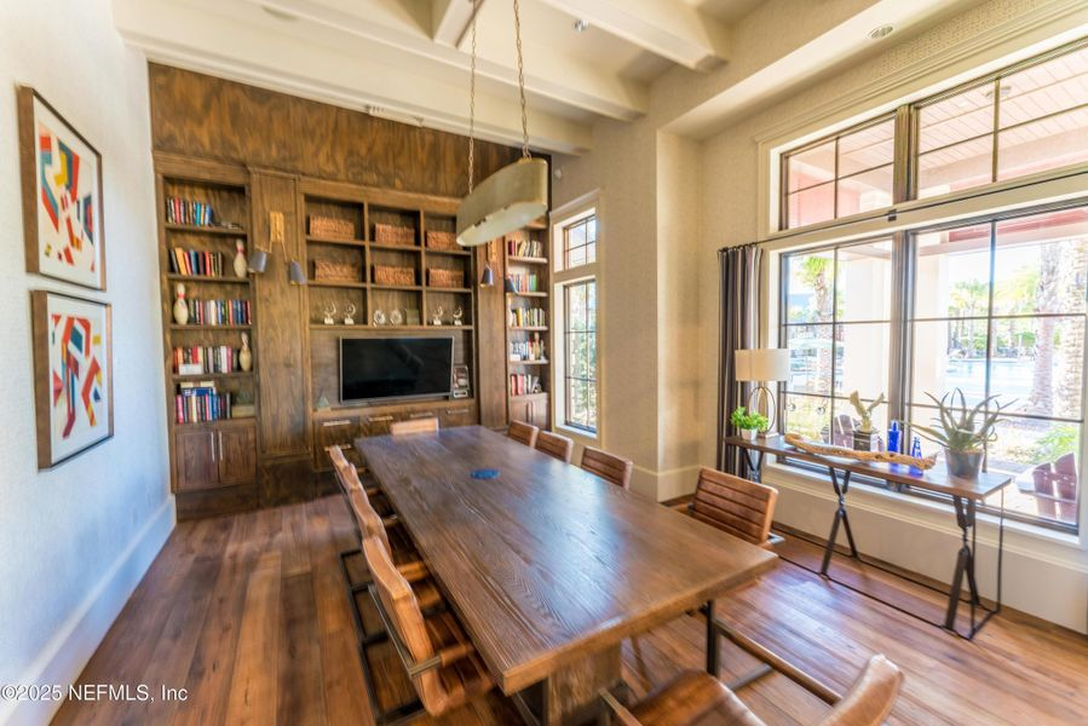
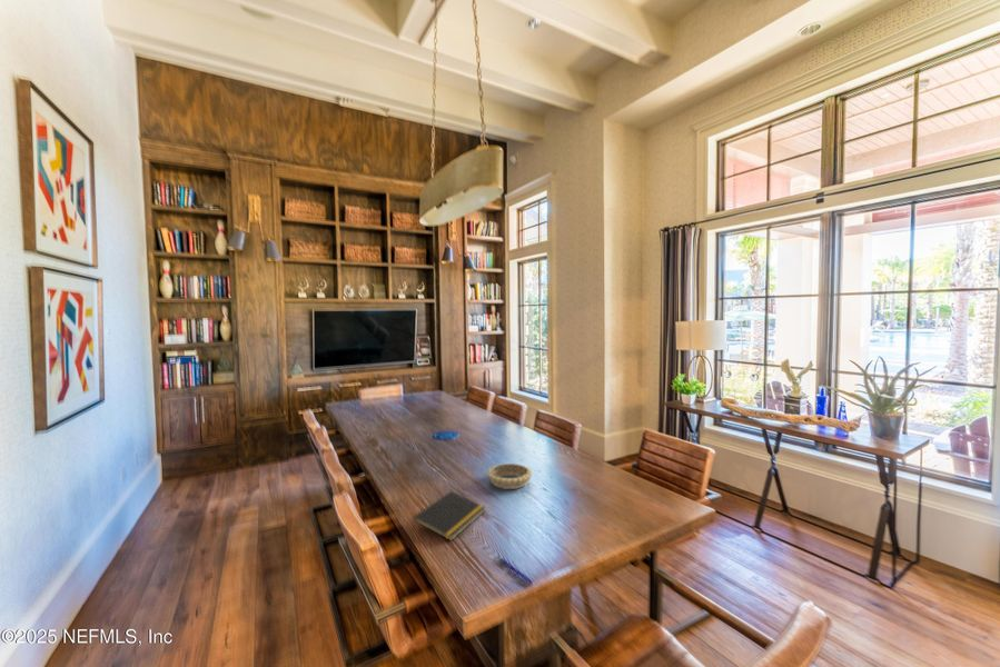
+ notepad (451, 512)
+ decorative bowl (509, 475)
+ pen (514, 569)
